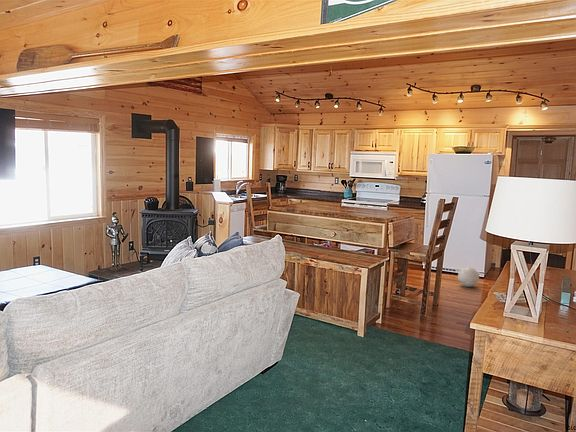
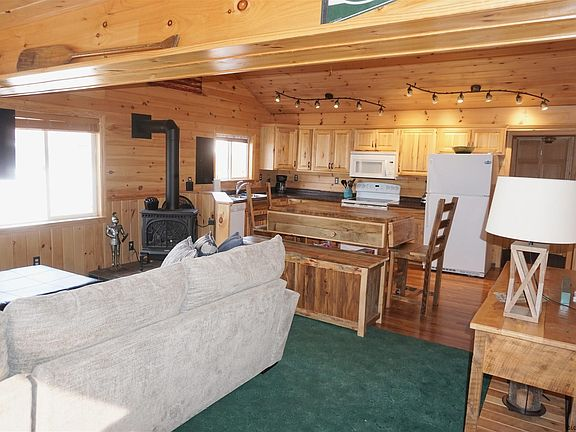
- ball (468, 276)
